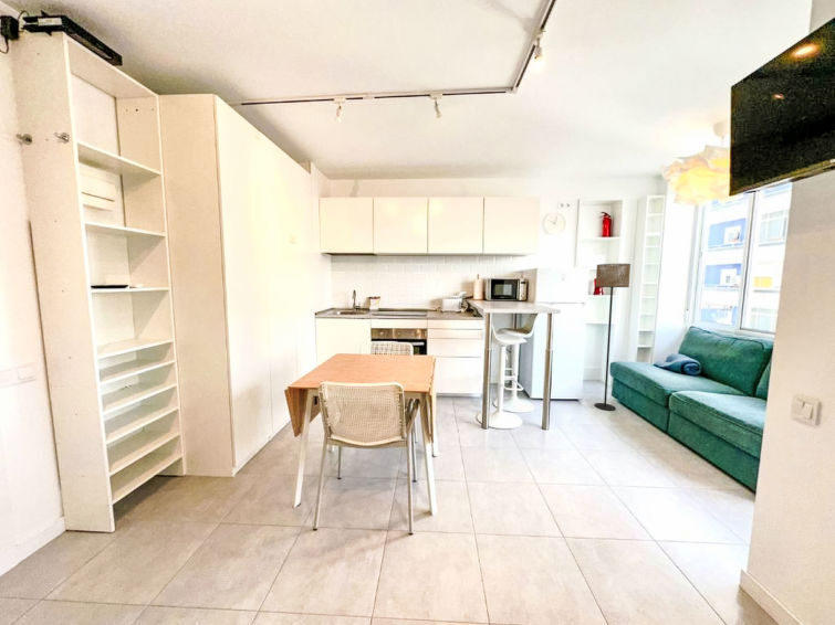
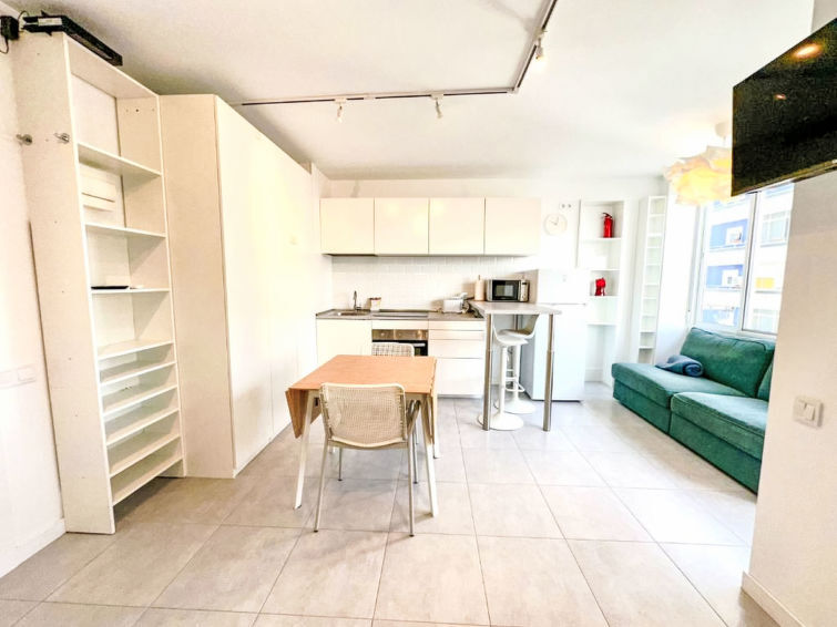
- floor lamp (608, 337)
